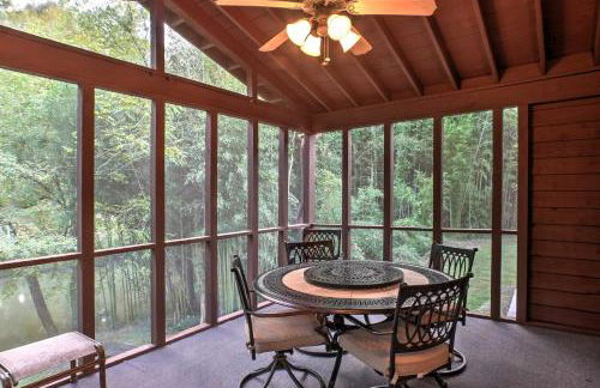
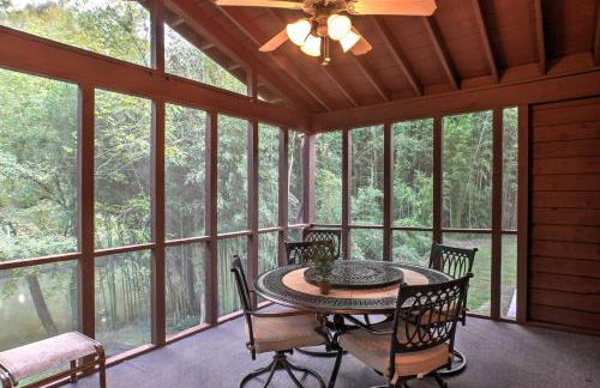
+ potted plant (324, 265)
